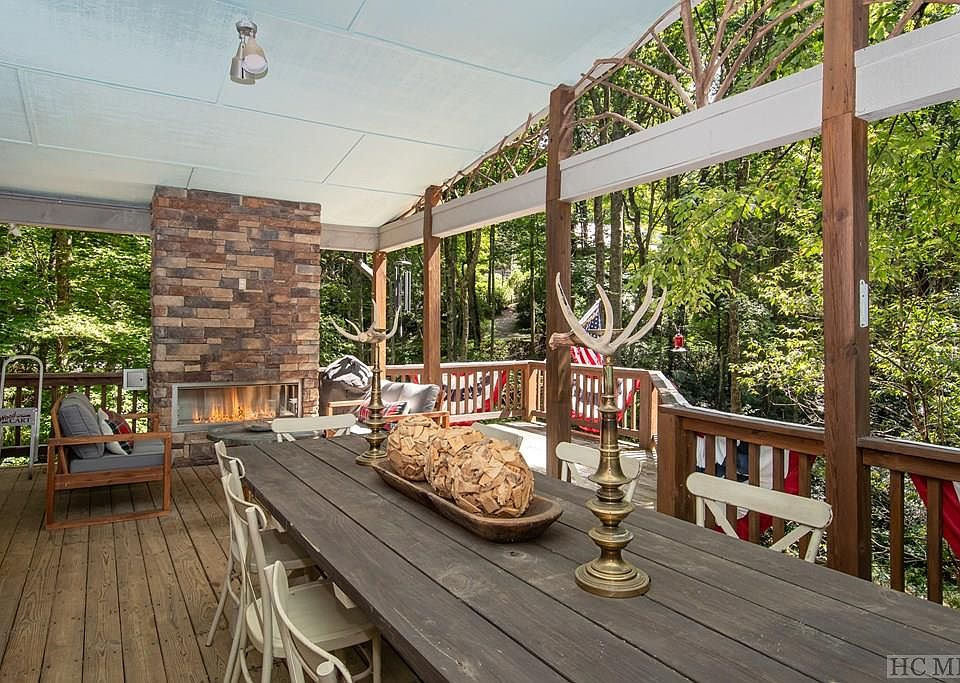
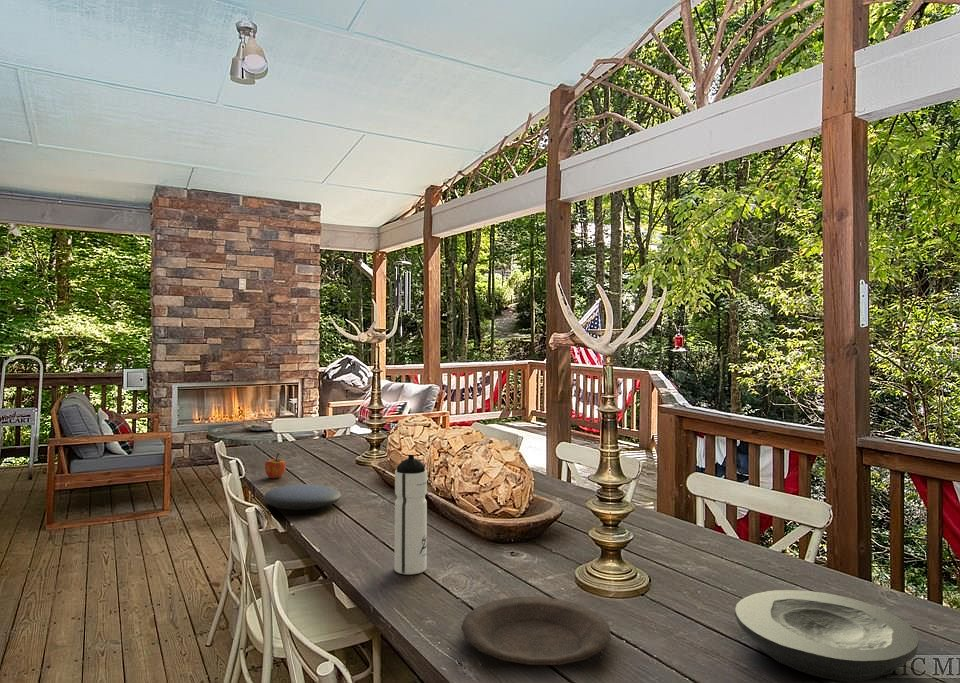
+ water bottle (410, 511)
+ apple (275, 465)
+ plate (535, 633)
+ plate (821, 636)
+ plate (302, 496)
